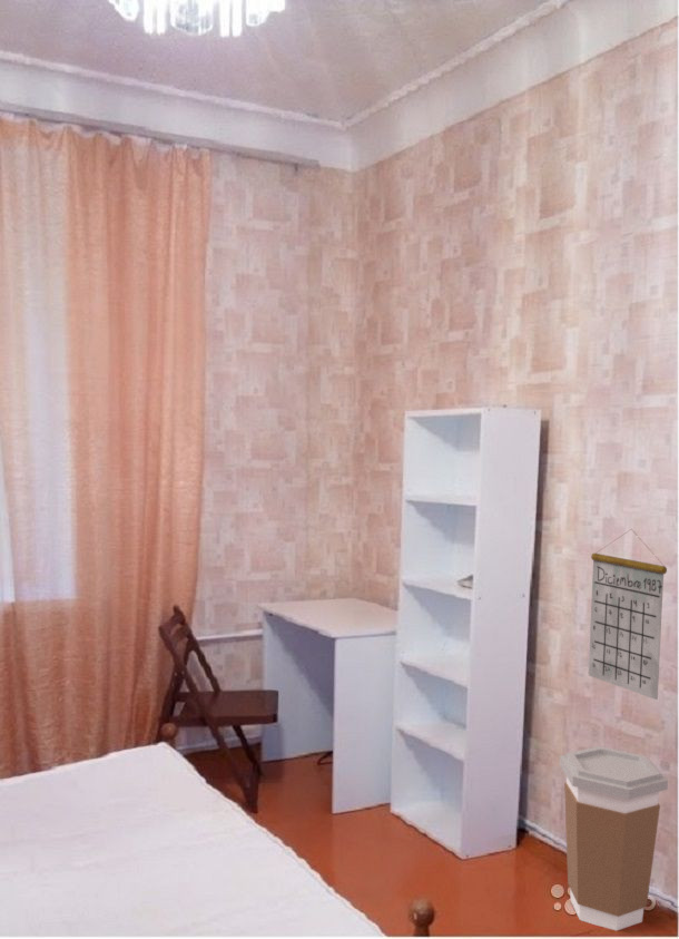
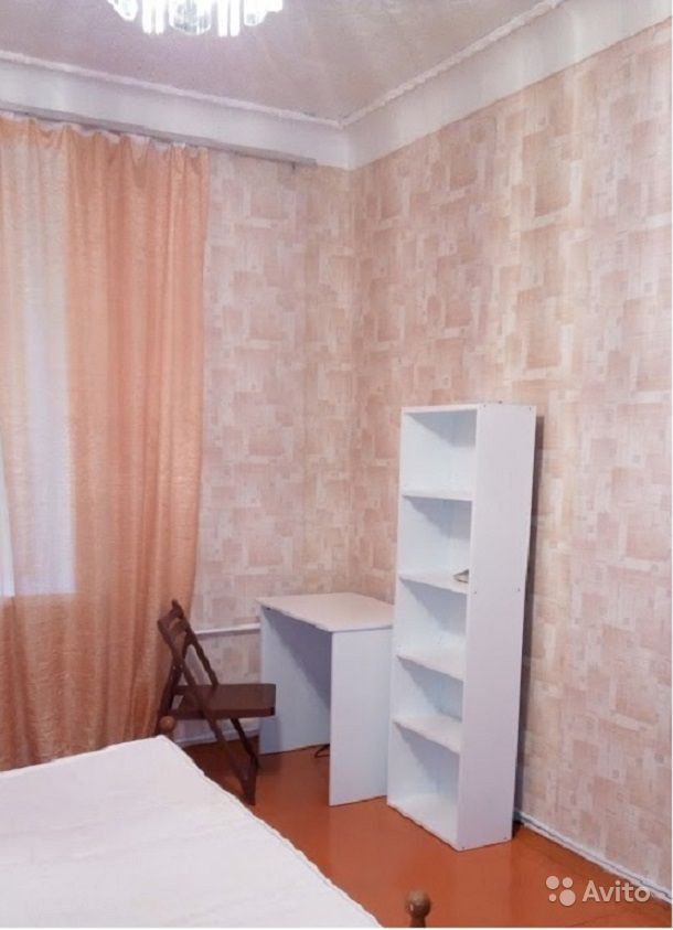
- calendar (624, 608)
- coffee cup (609, 837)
